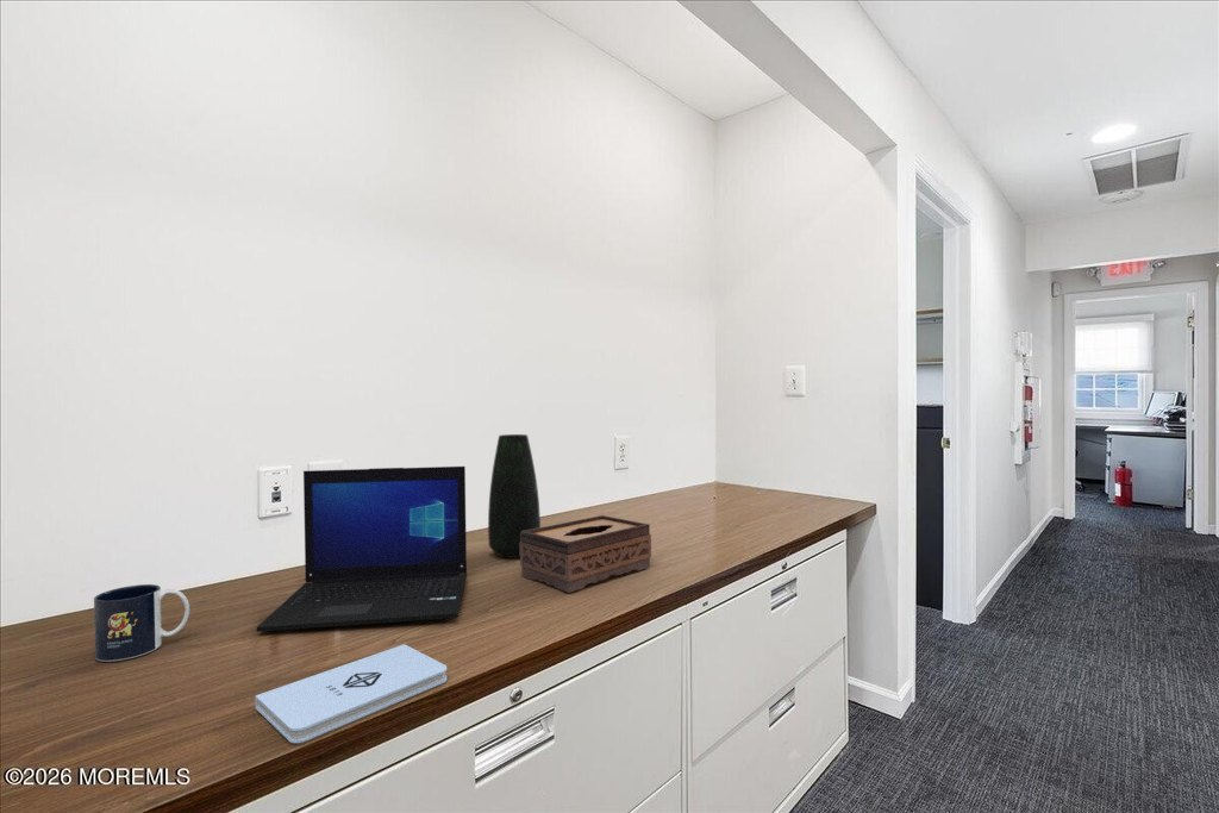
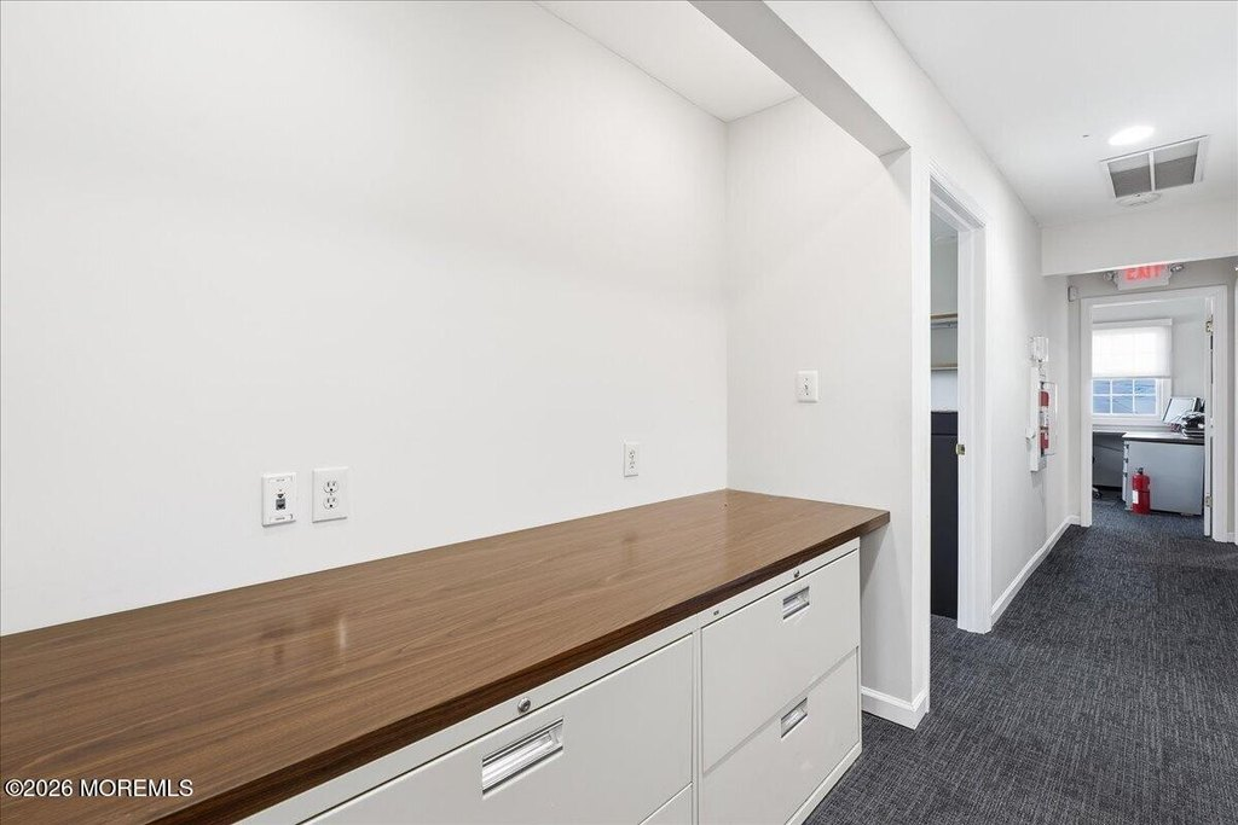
- mug (143, 618)
- laptop (374, 539)
- vase (513, 494)
- tissue box (587, 549)
- notepad (357, 687)
